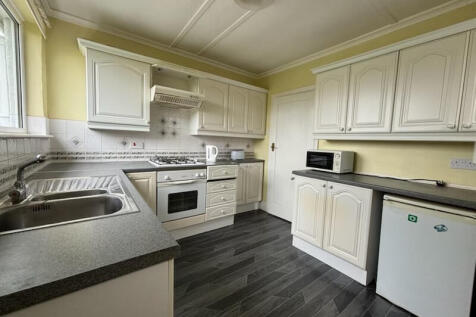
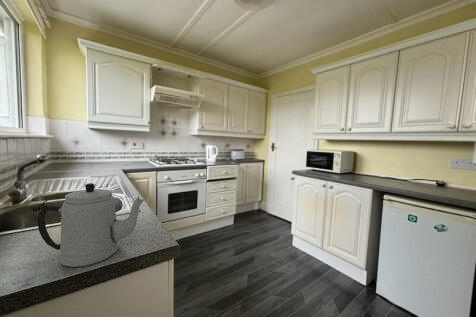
+ teapot (94, 218)
